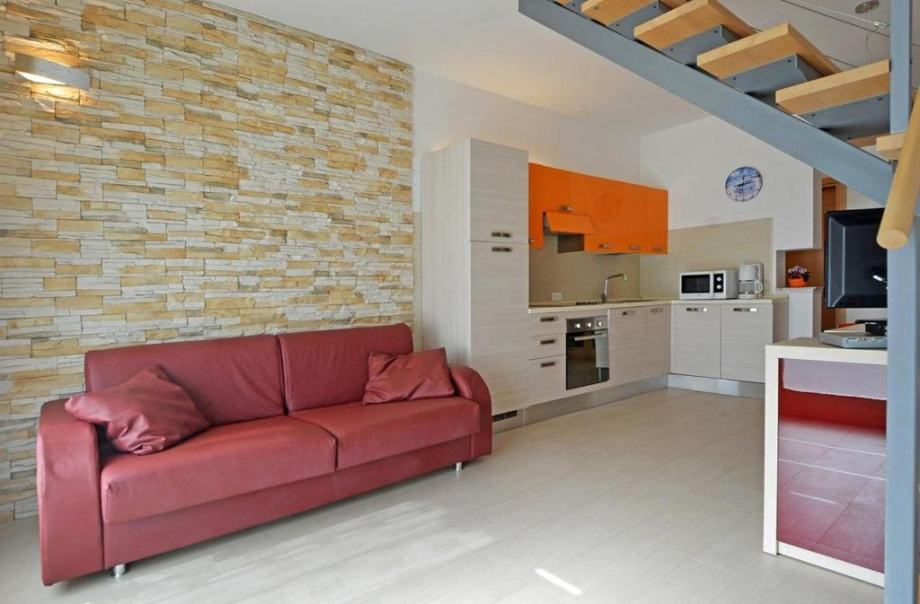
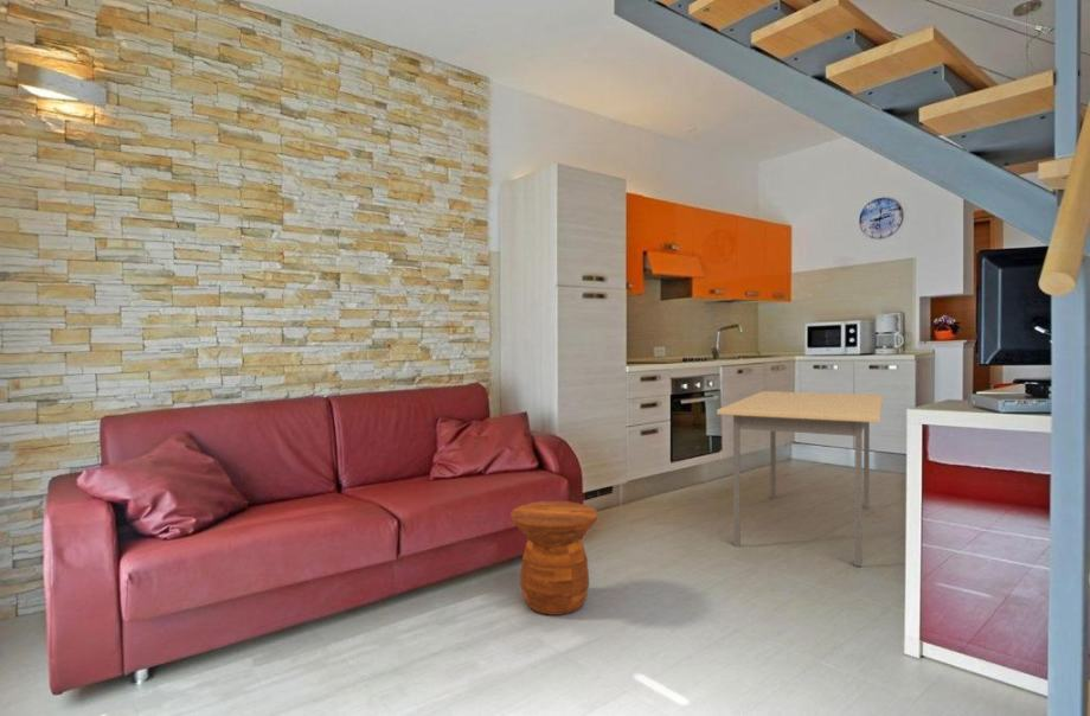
+ side table (554, 557)
+ dining table (810, 433)
